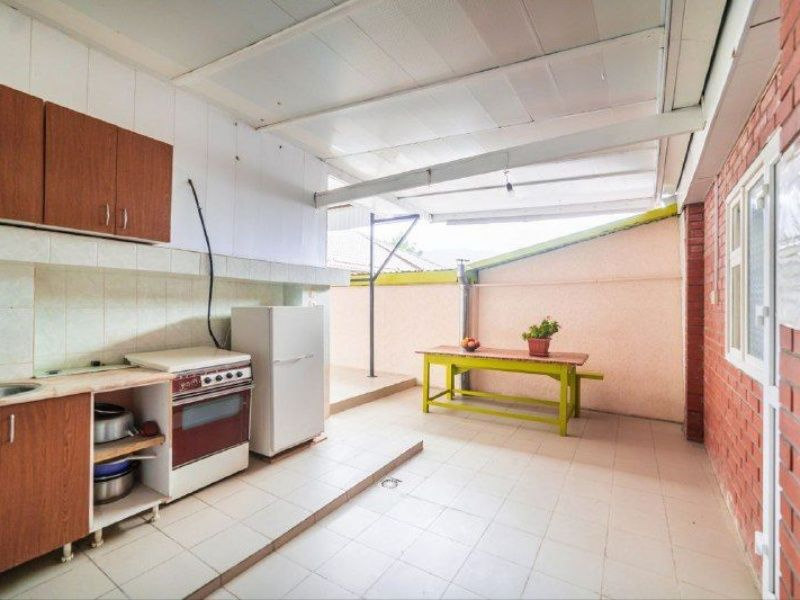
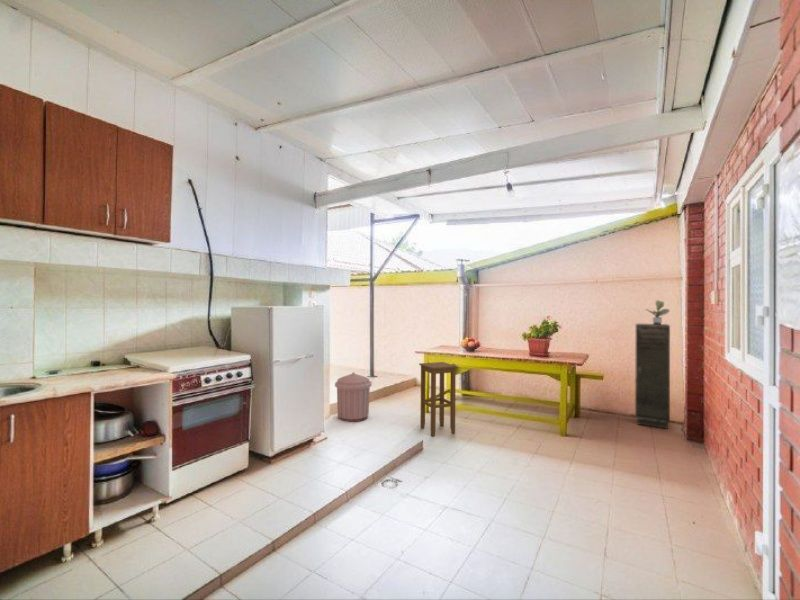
+ potted plant (657, 312)
+ trash can (353, 395)
+ storage cabinet (651, 373)
+ stool (437, 398)
